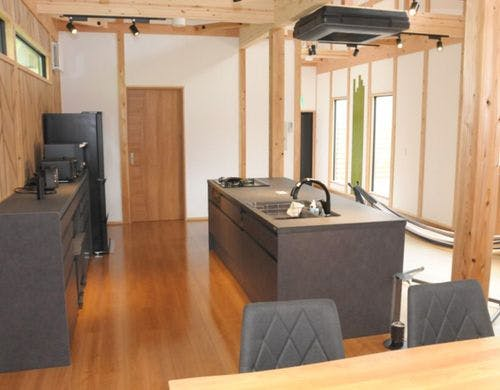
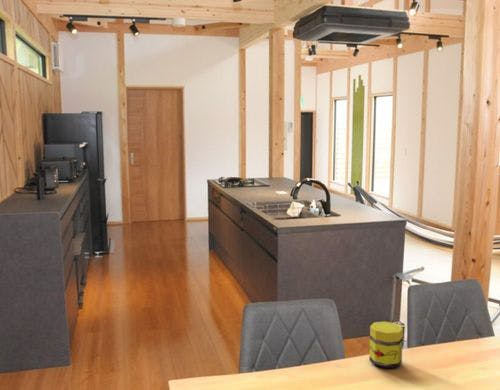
+ jar (385, 344)
